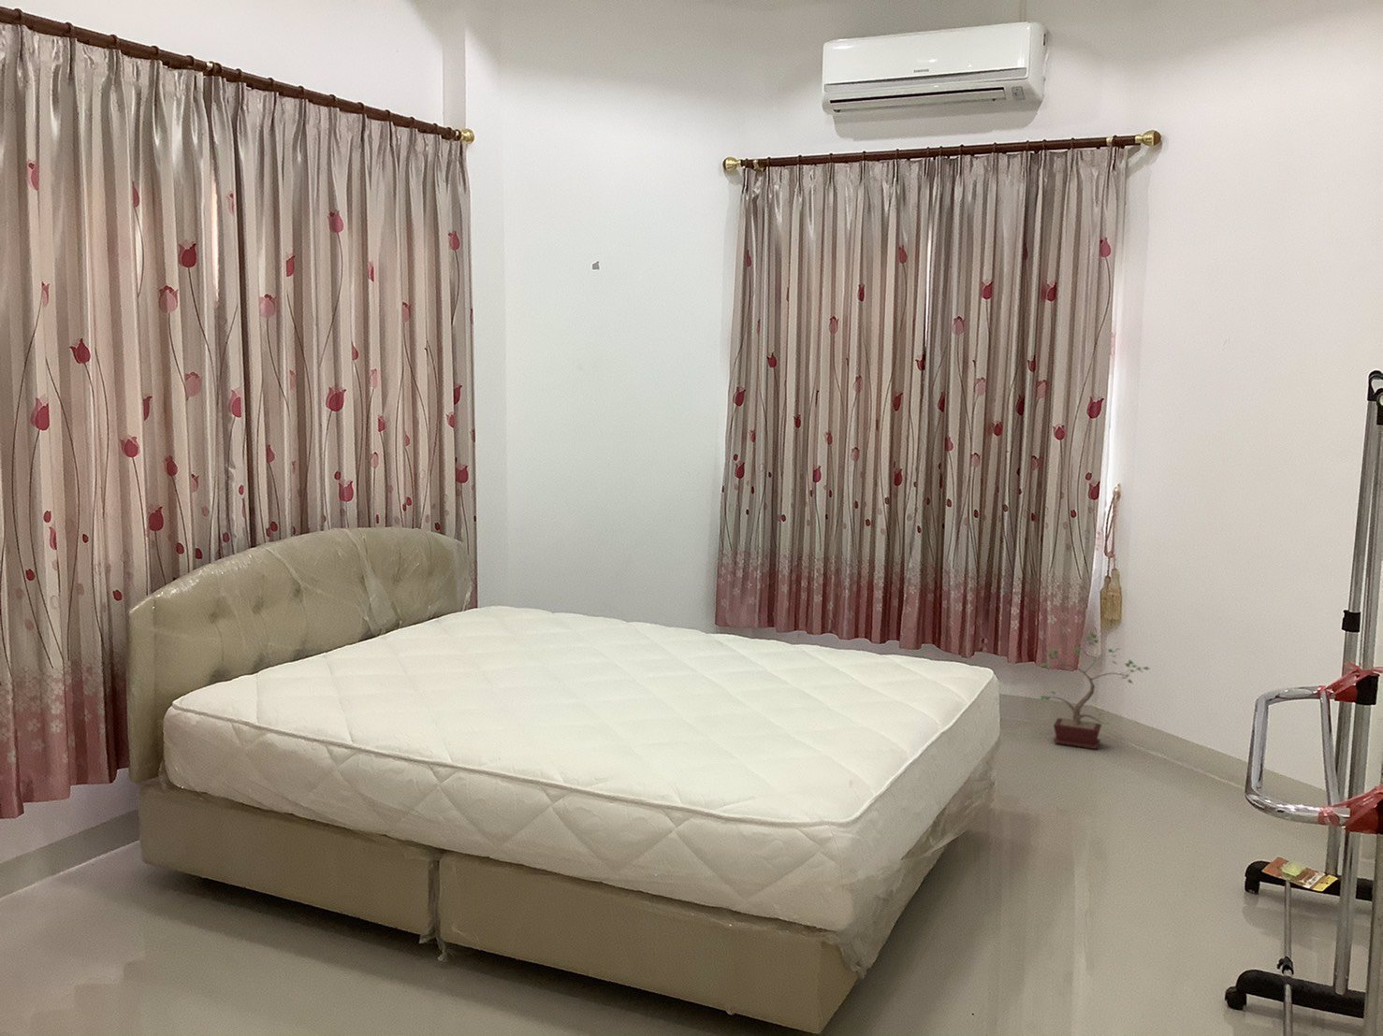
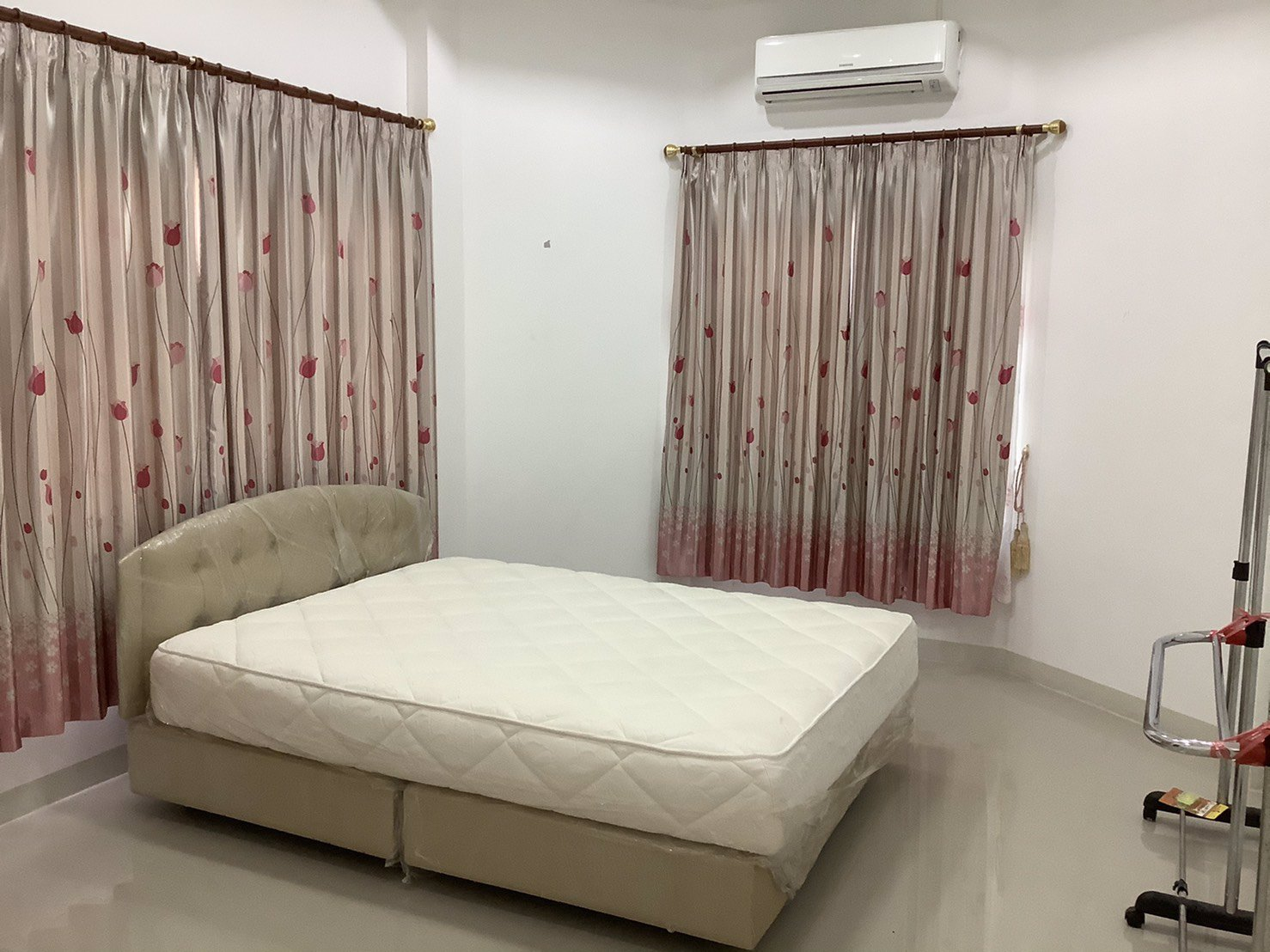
- potted plant (1092, 691)
